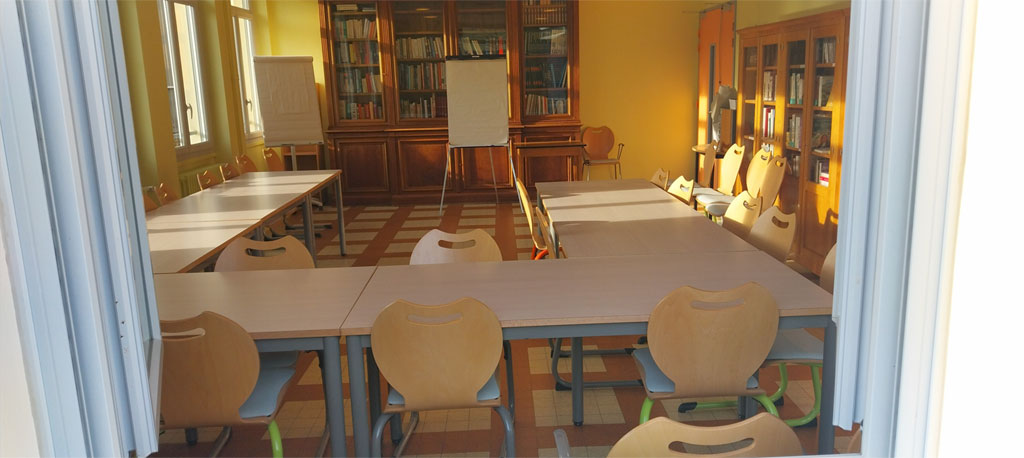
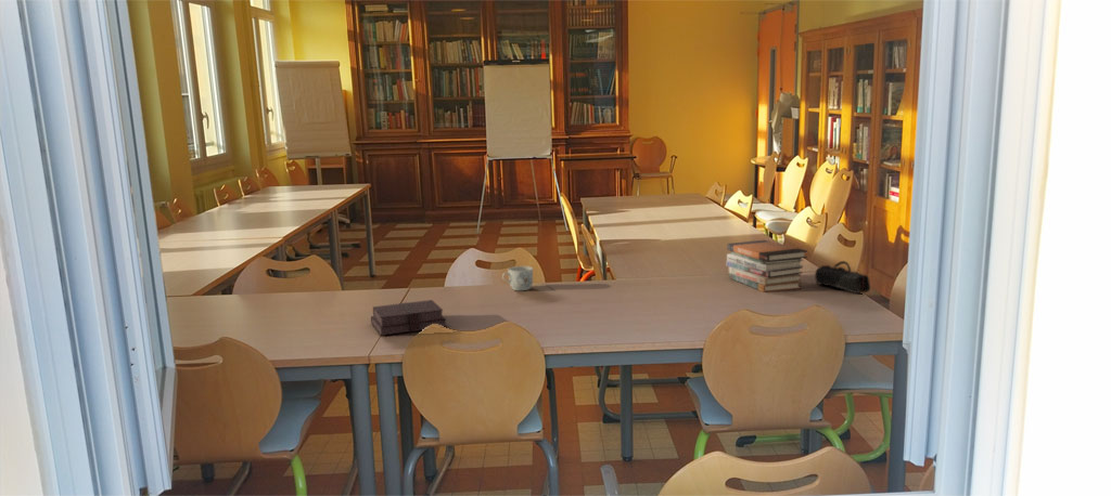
+ pencil case (841, 274)
+ mug (518, 278)
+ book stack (407, 316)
+ book stack (764, 264)
